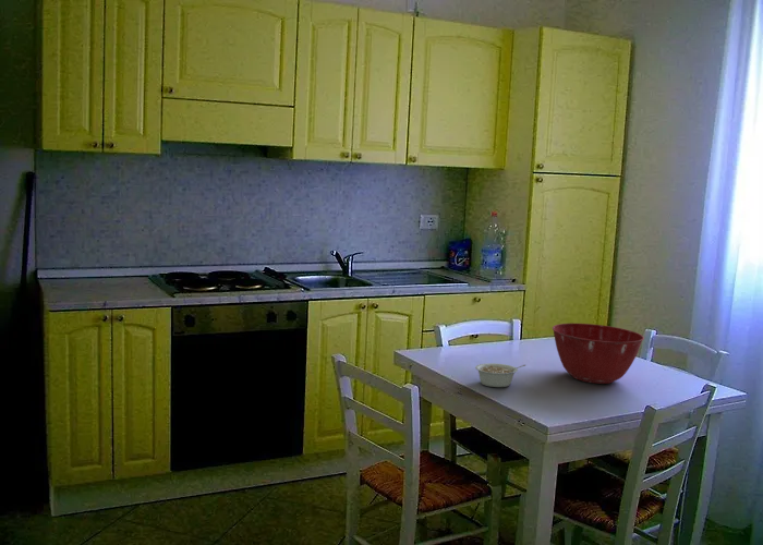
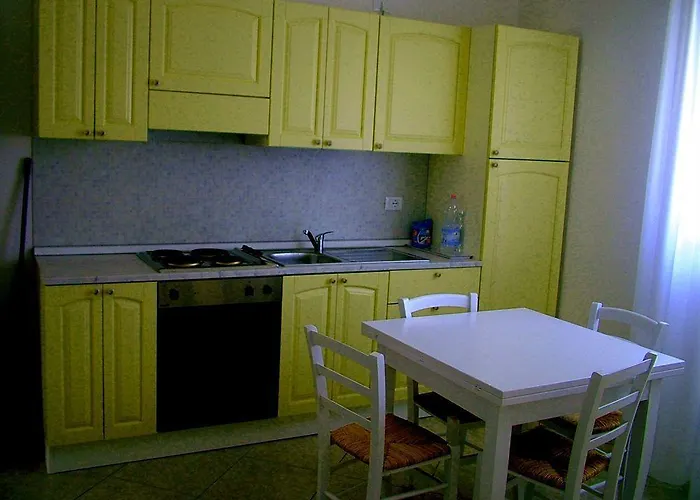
- legume (497, 374)
- mixing bowl (595, 354)
